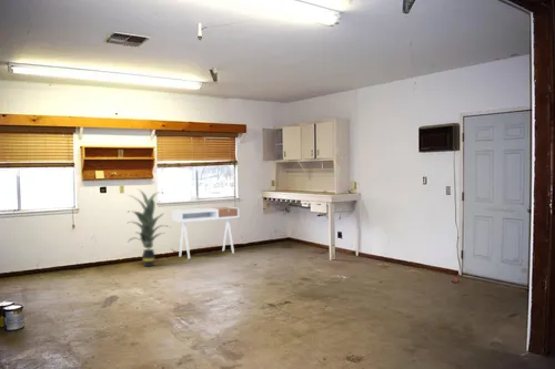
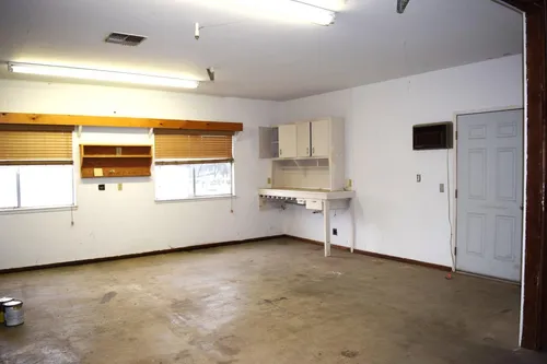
- indoor plant (144, 227)
- desk (206, 219)
